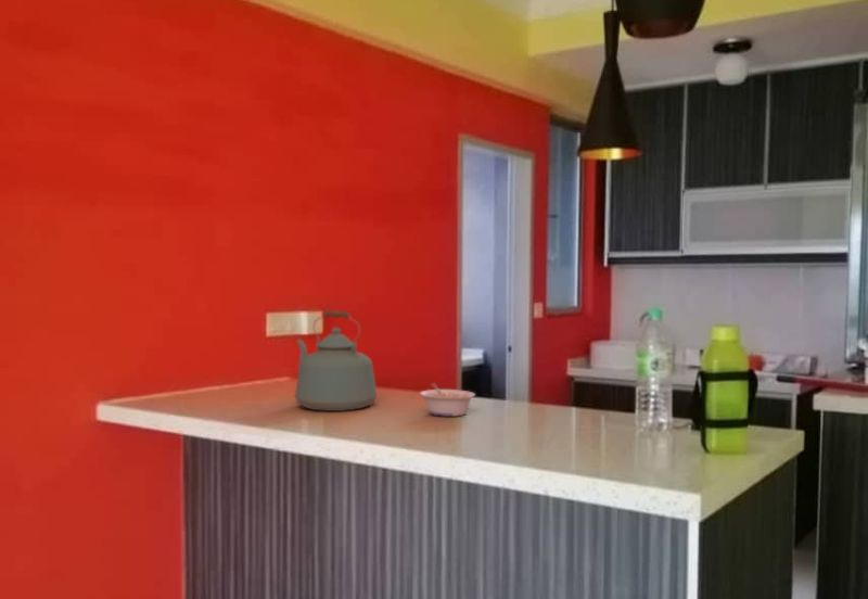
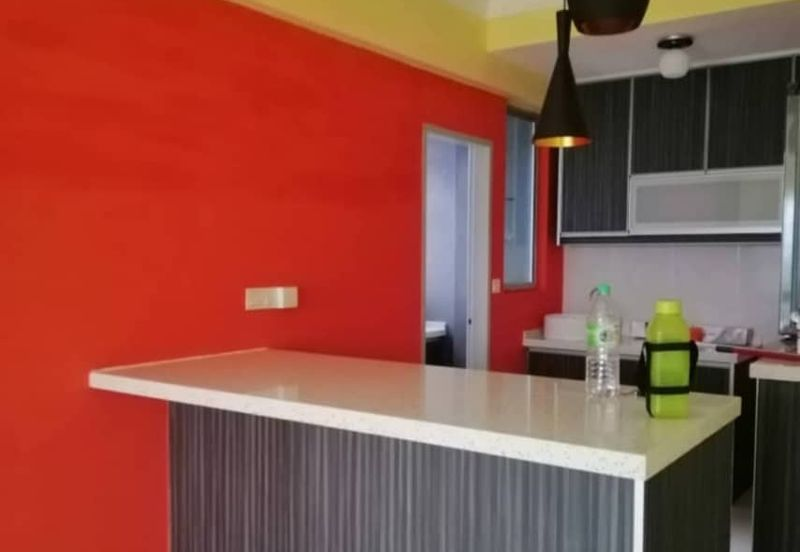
- legume (445, 400)
- kettle (330, 357)
